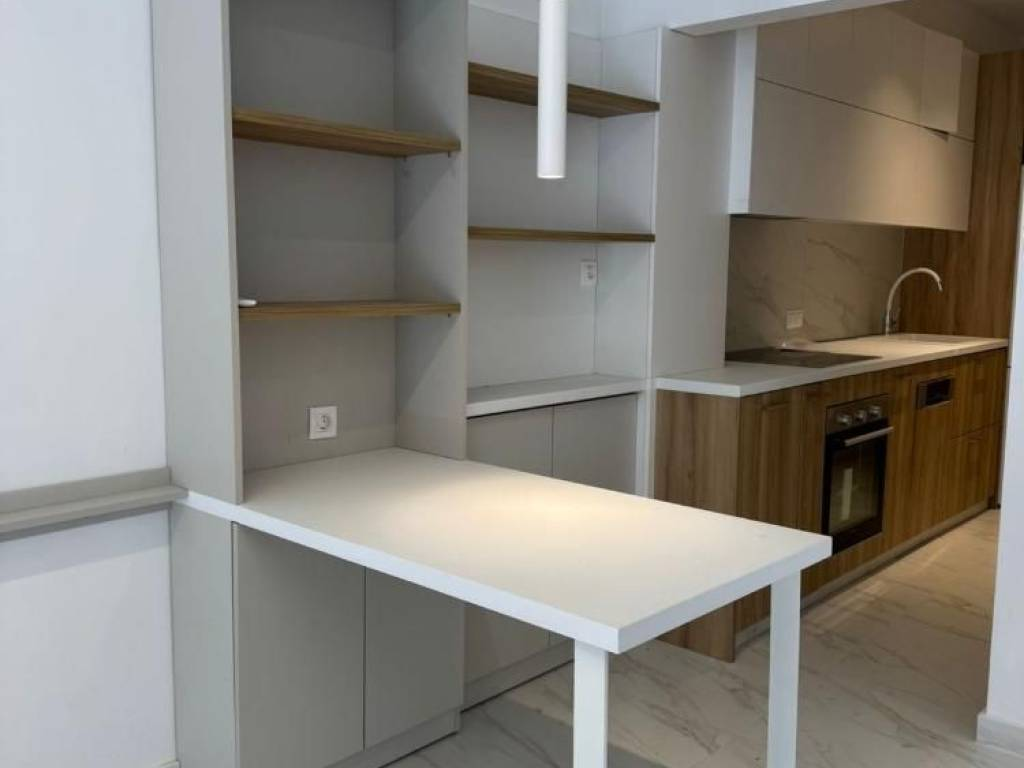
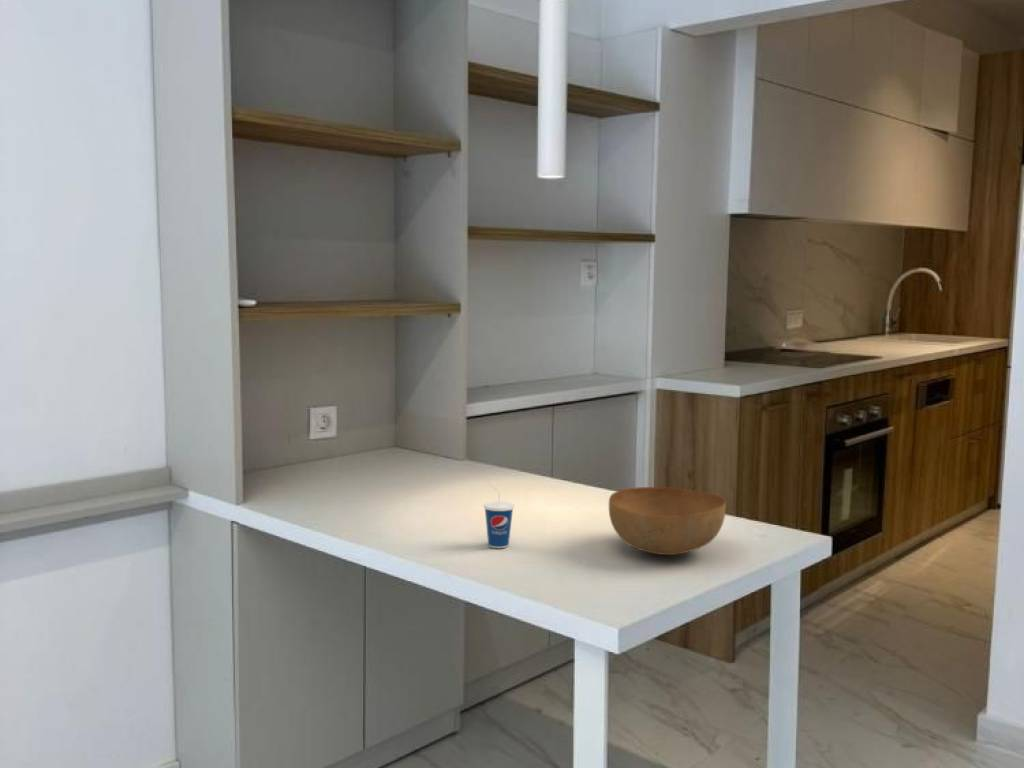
+ cup (498, 513)
+ bowl (666, 523)
